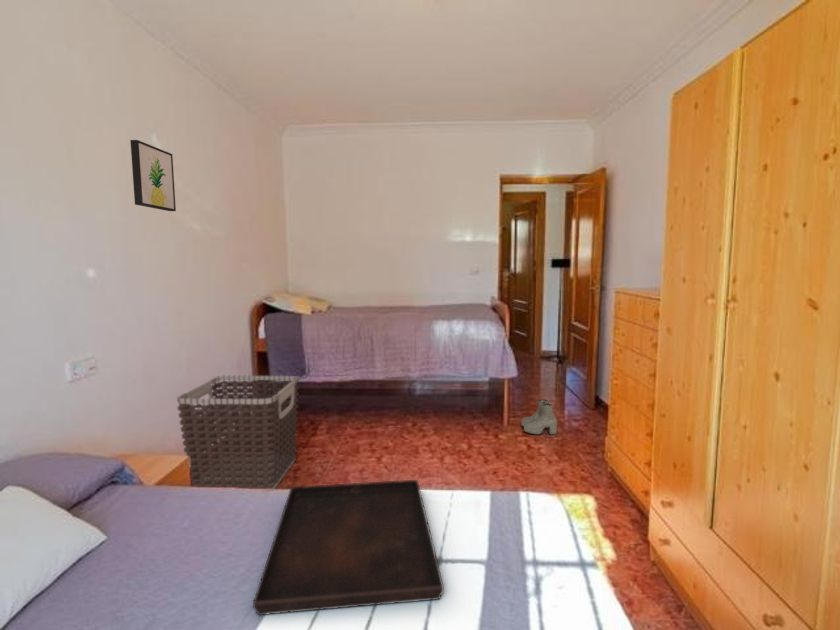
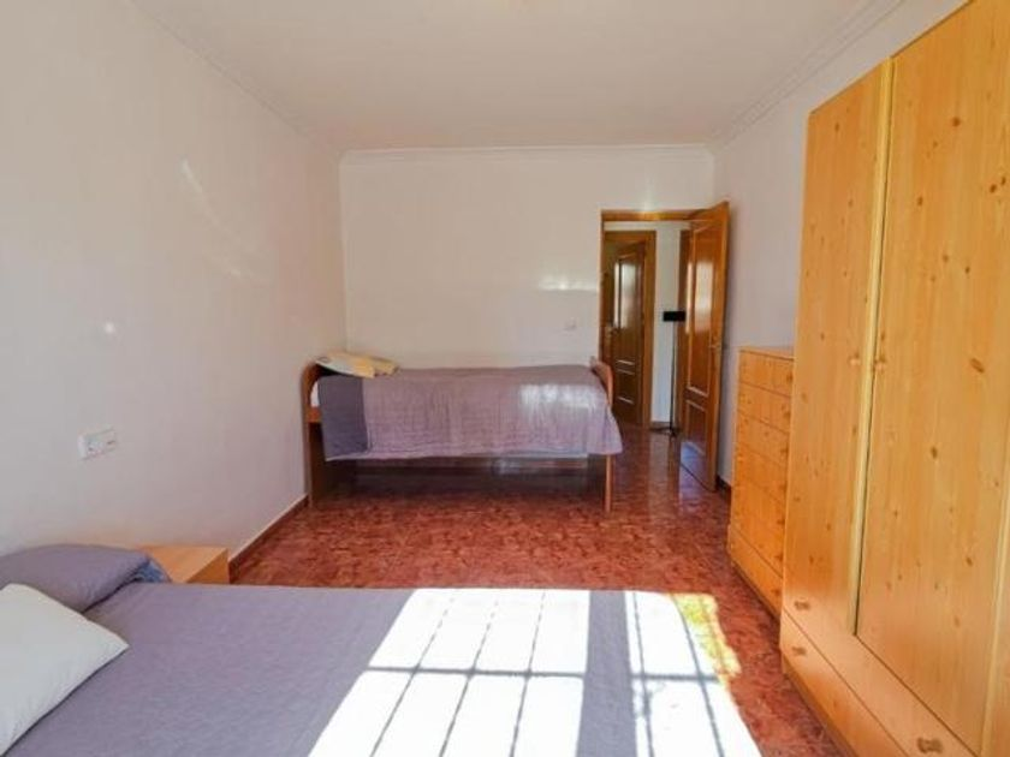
- serving tray (353, 533)
- boots (538, 415)
- wall art (154, 177)
- clothes hamper (244, 429)
